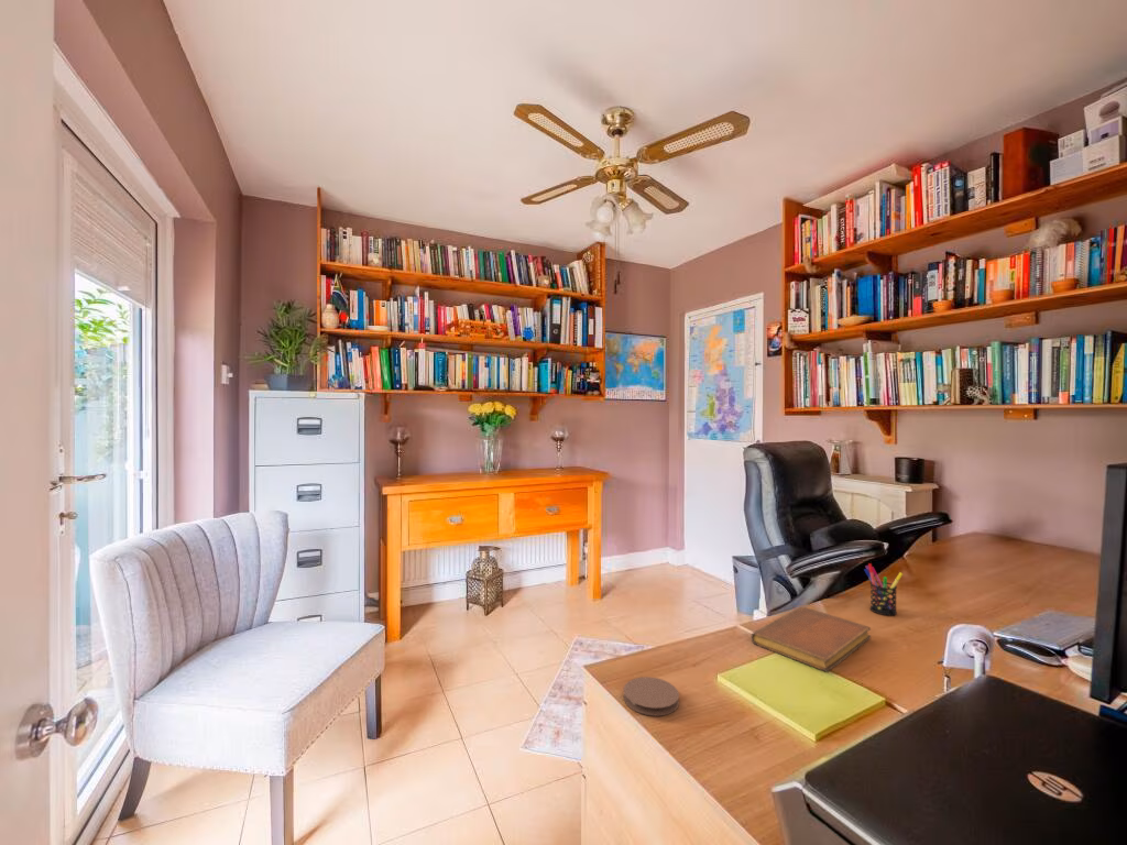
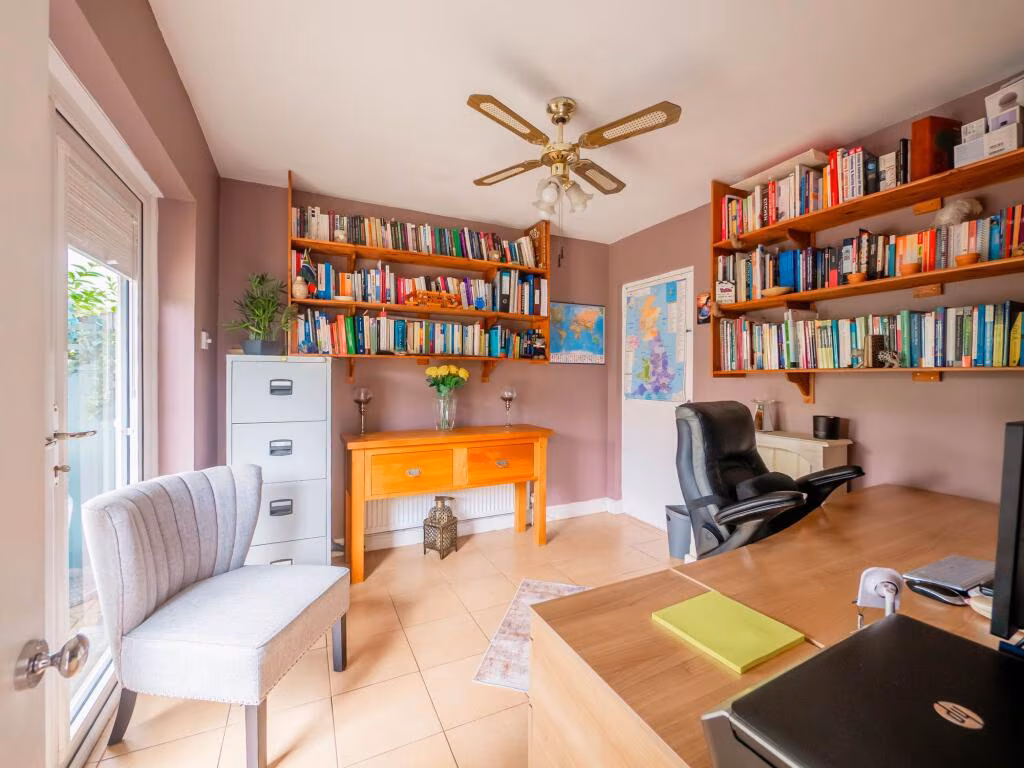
- notebook (811, 634)
- pen holder (882, 589)
- coaster (650, 694)
